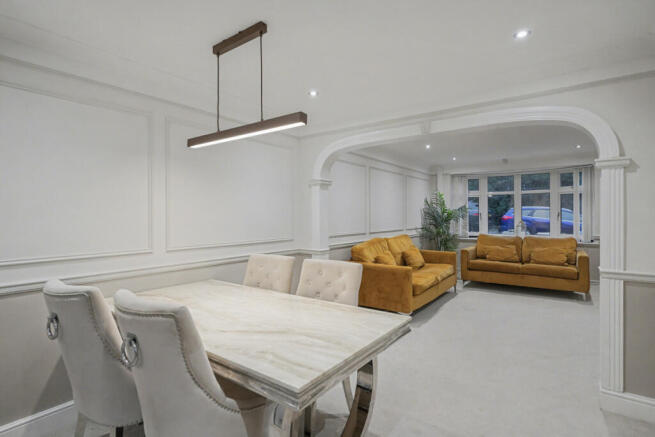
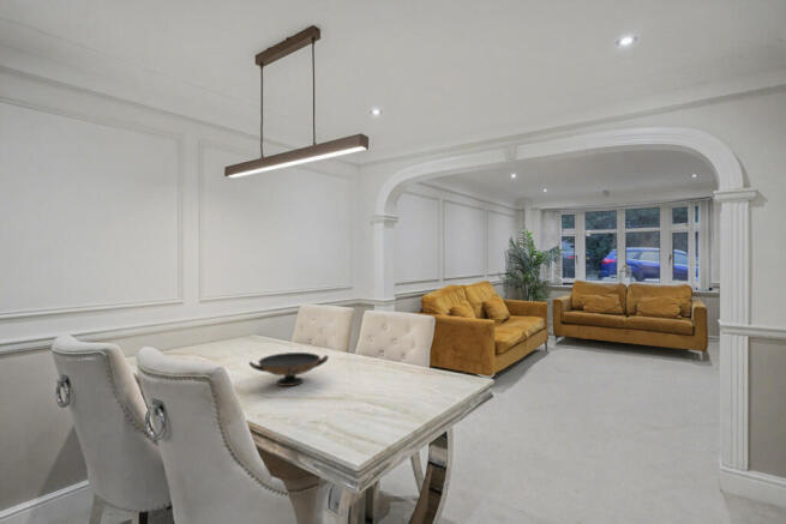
+ decorative bowl (289, 369)
